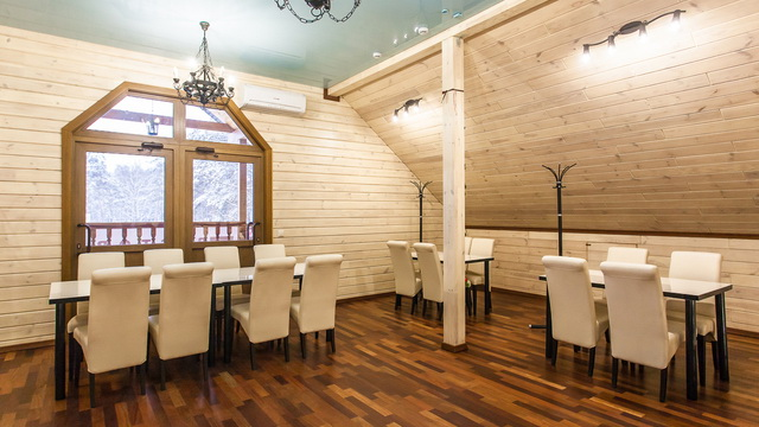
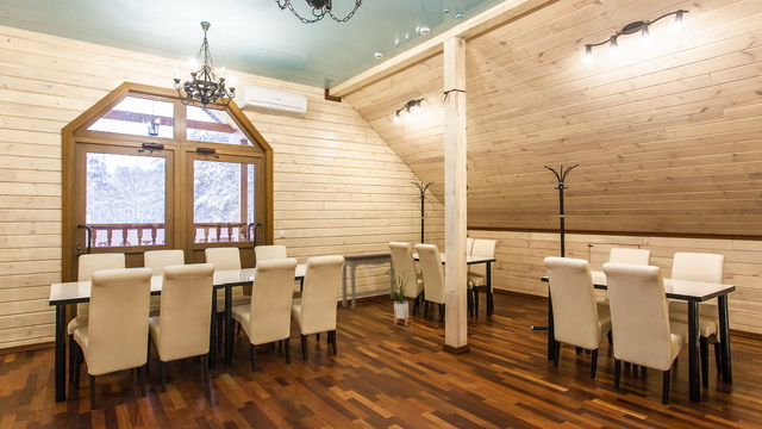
+ console table (374, 290)
+ house plant (400, 296)
